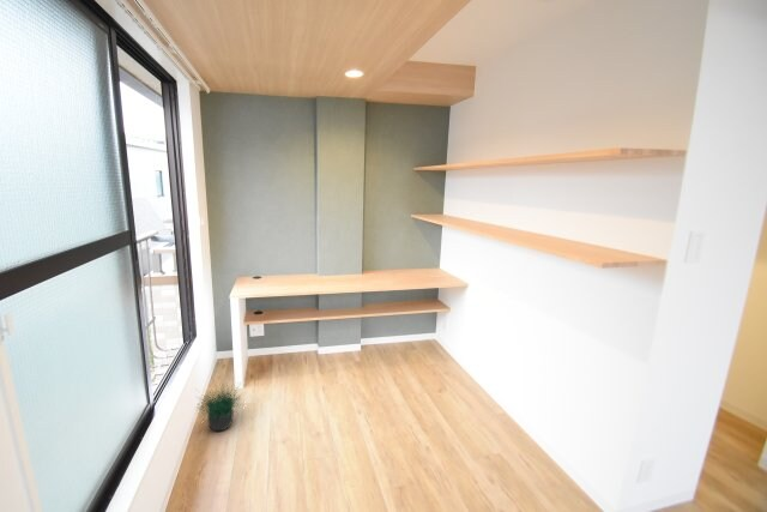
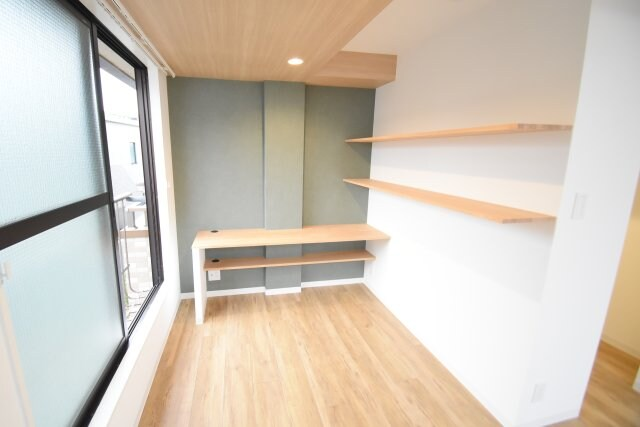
- potted plant (221, 402)
